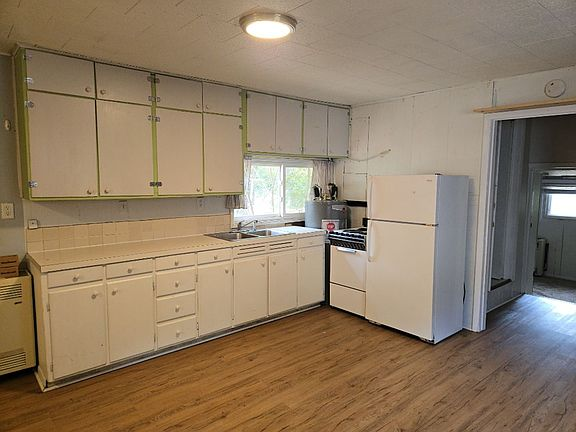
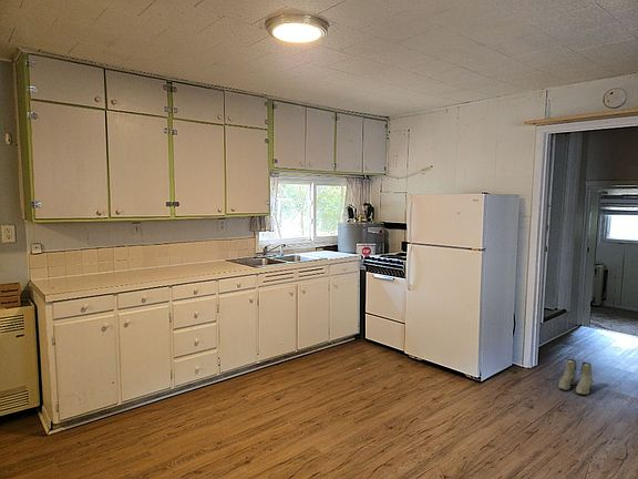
+ boots (575, 375)
